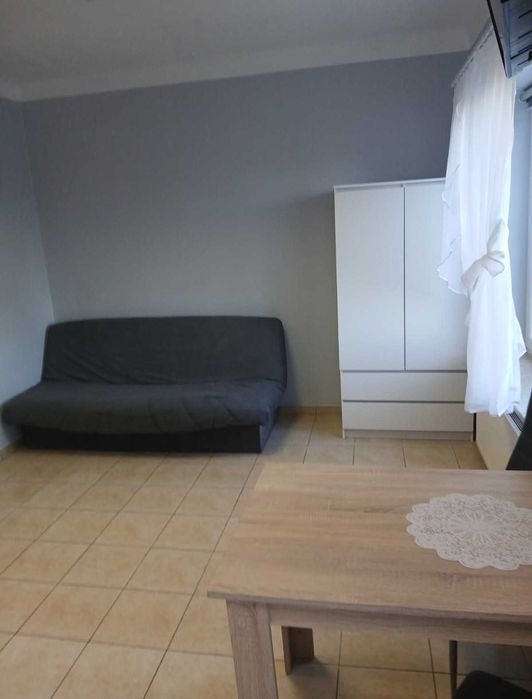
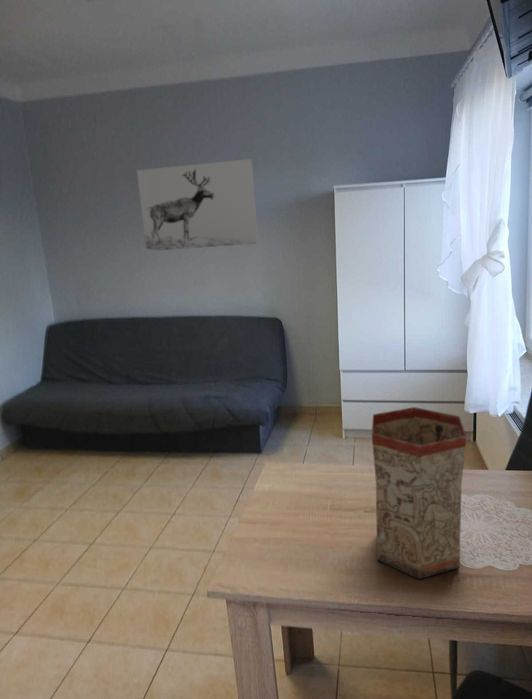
+ wall art (197, 207)
+ vase (416, 489)
